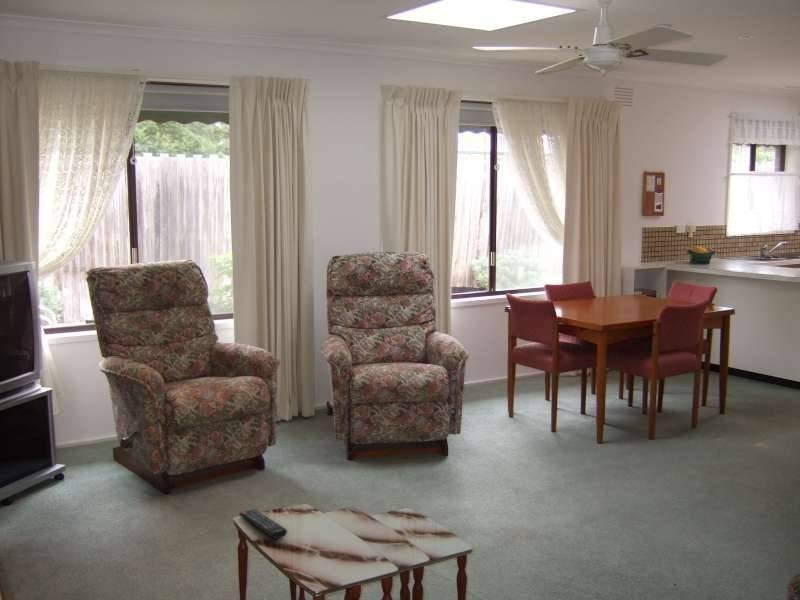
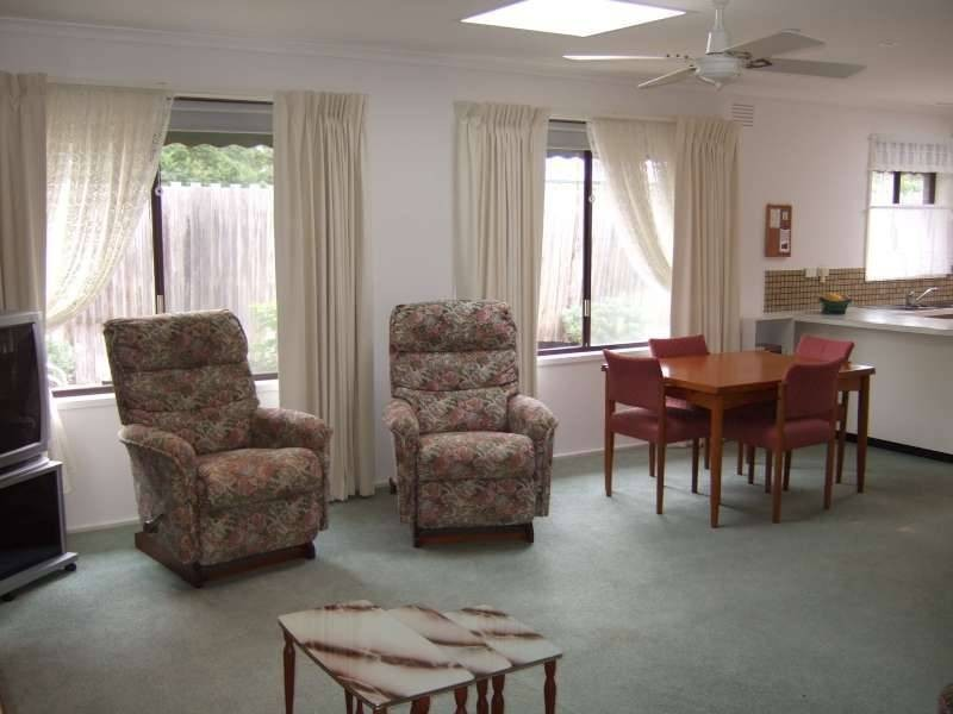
- remote control (262, 523)
